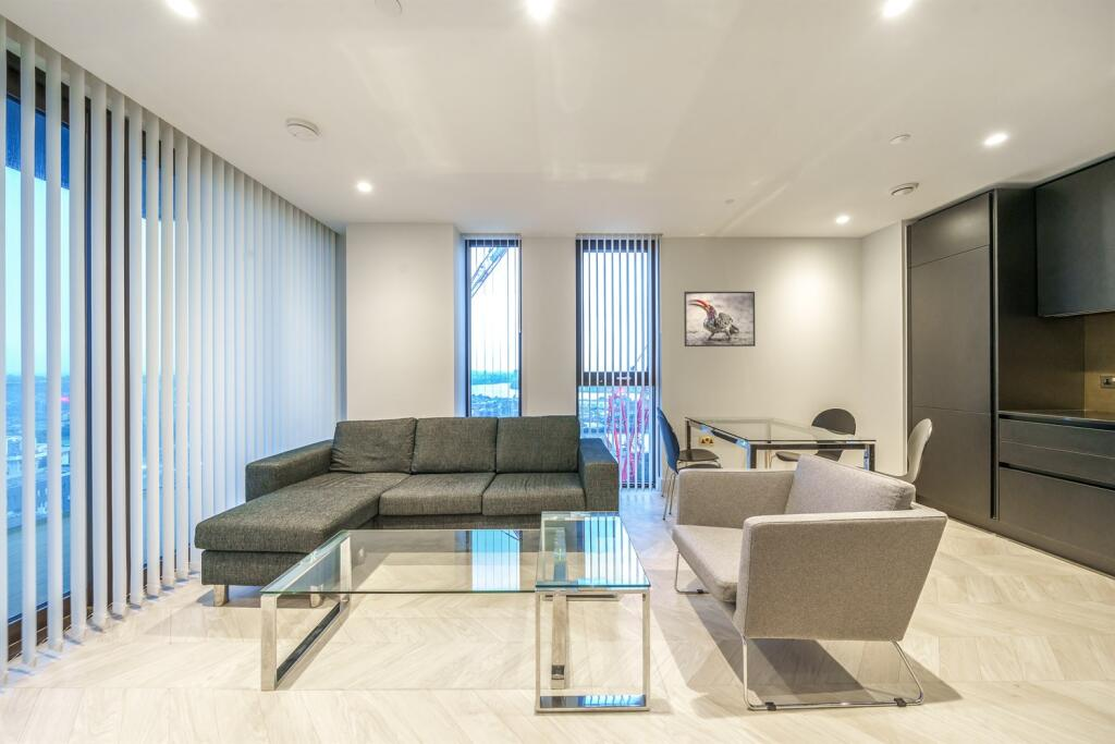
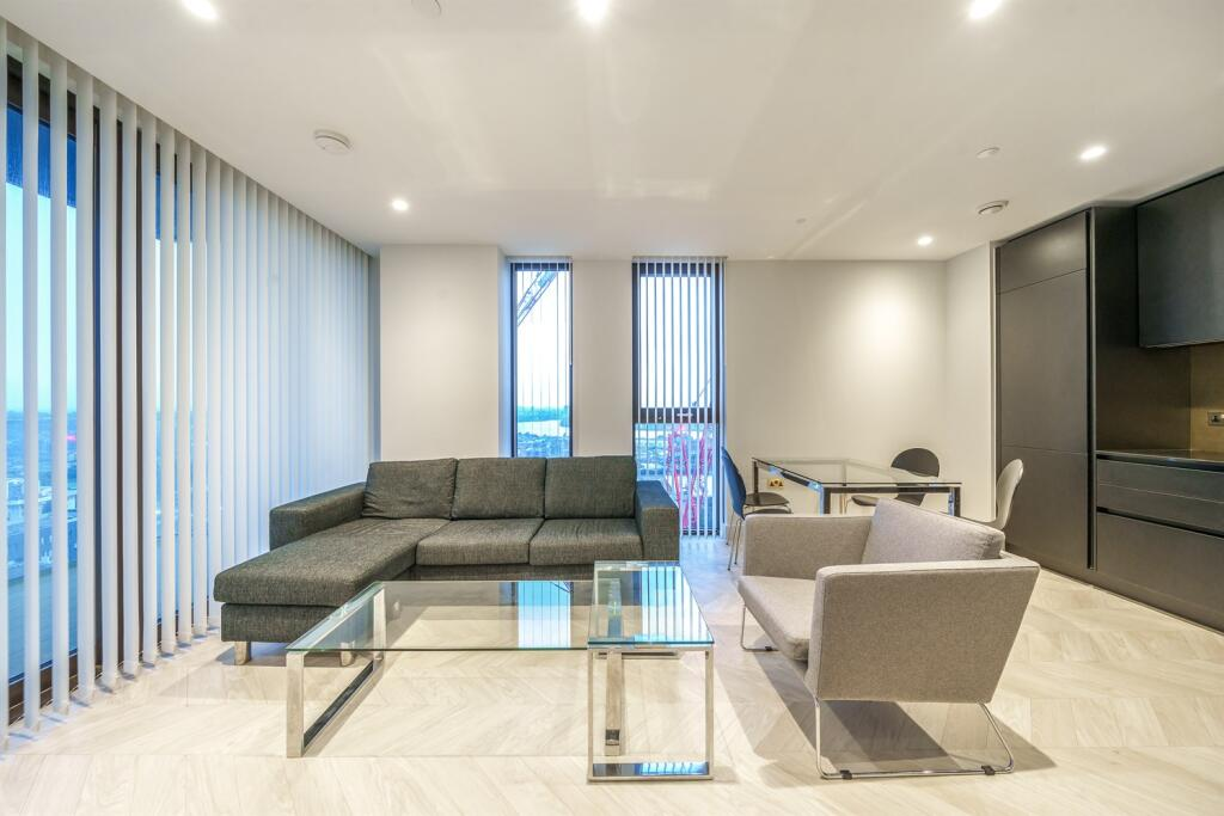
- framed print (719, 318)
